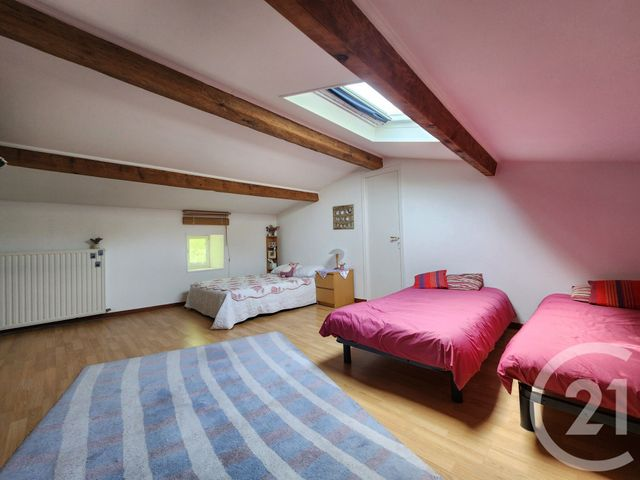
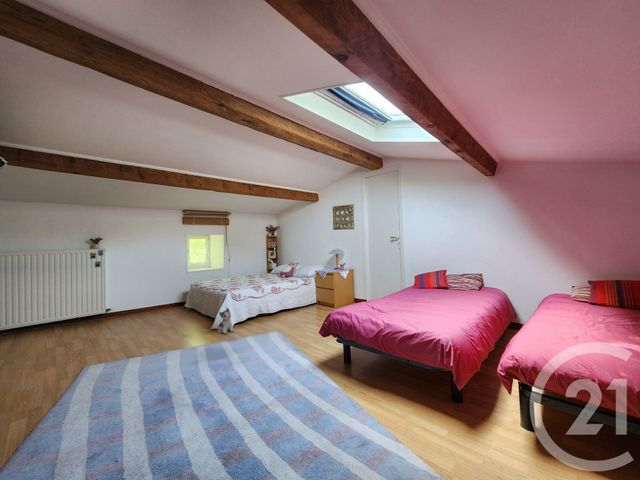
+ plush toy (224, 319)
